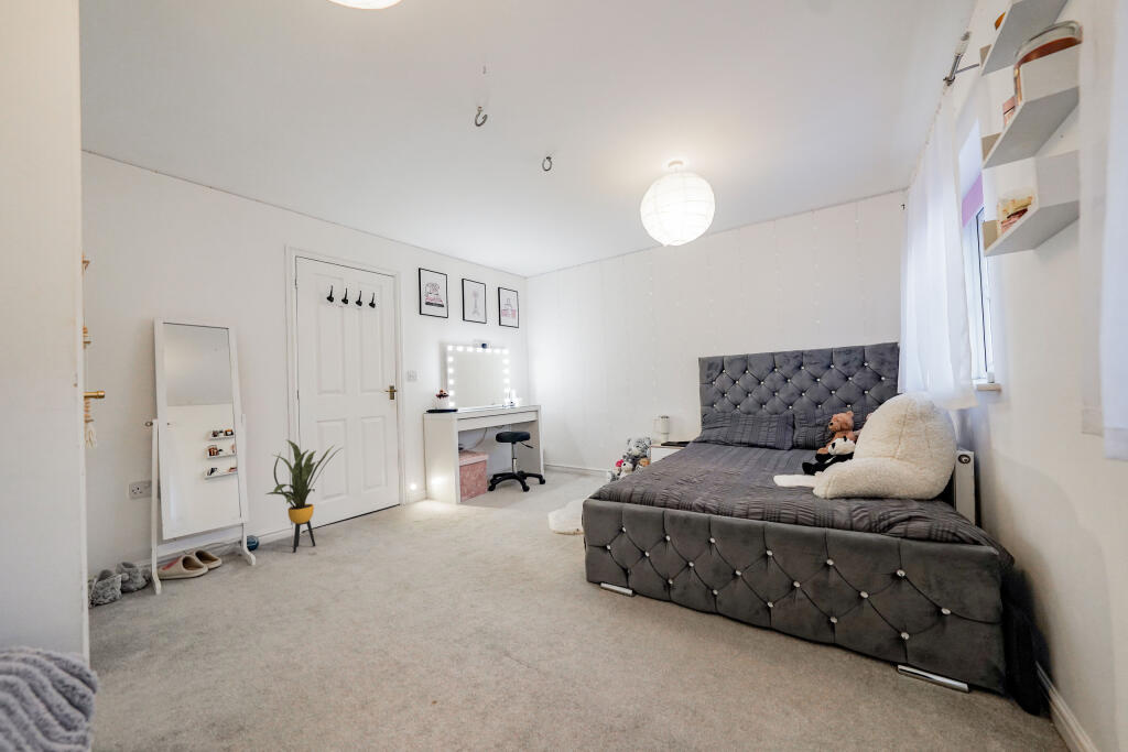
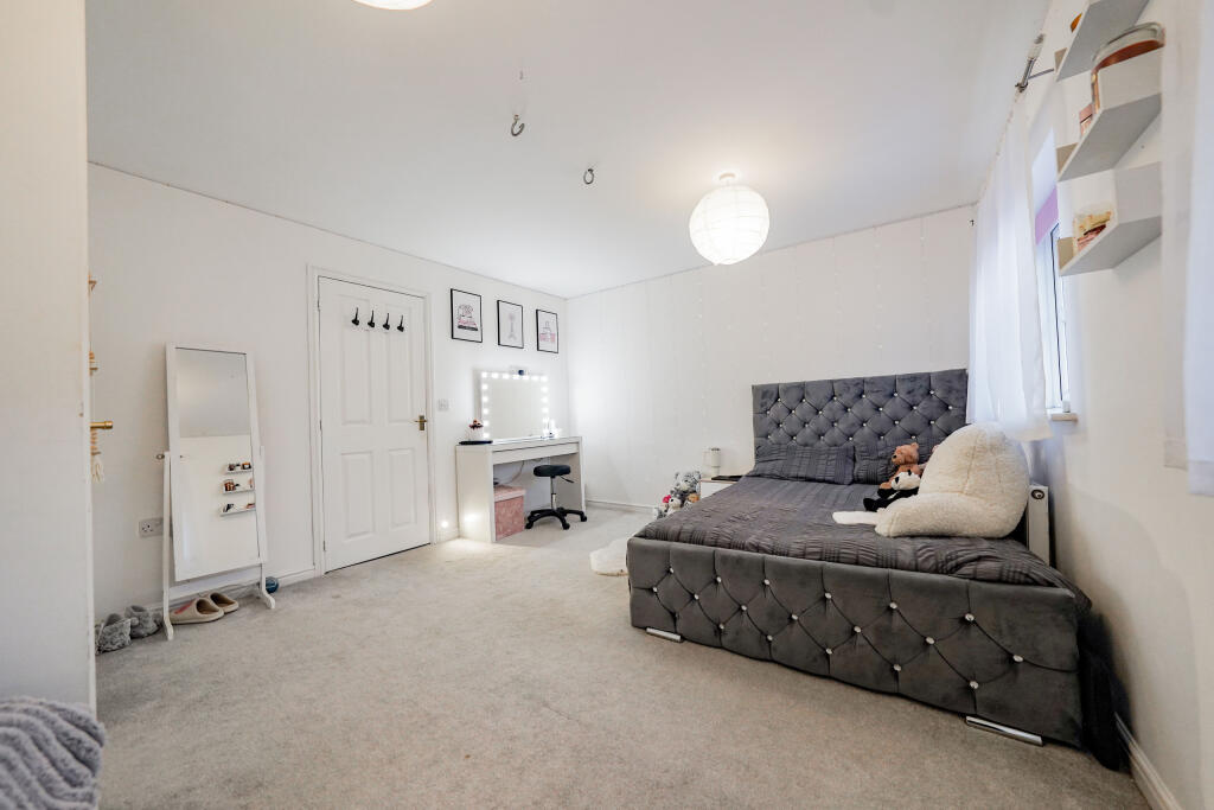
- house plant (304, 492)
